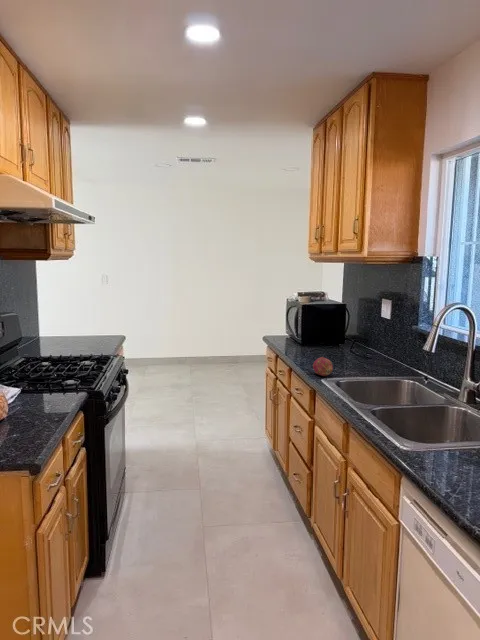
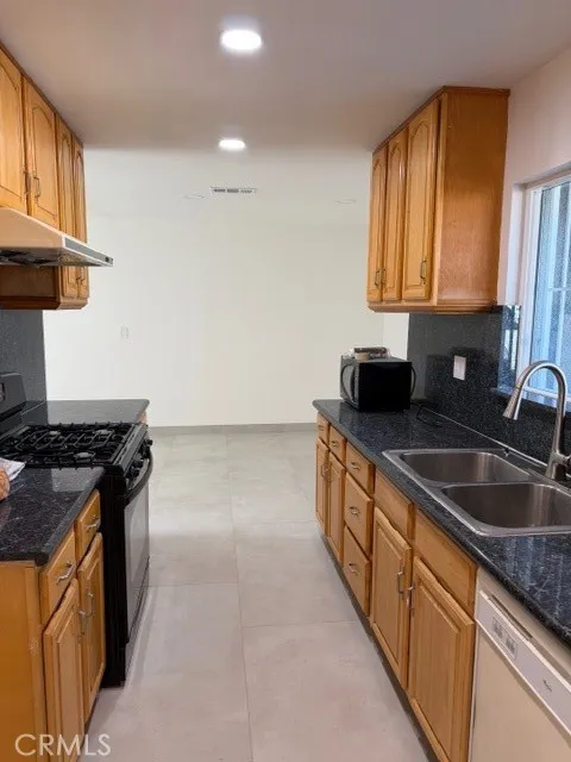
- fruit (322, 365)
